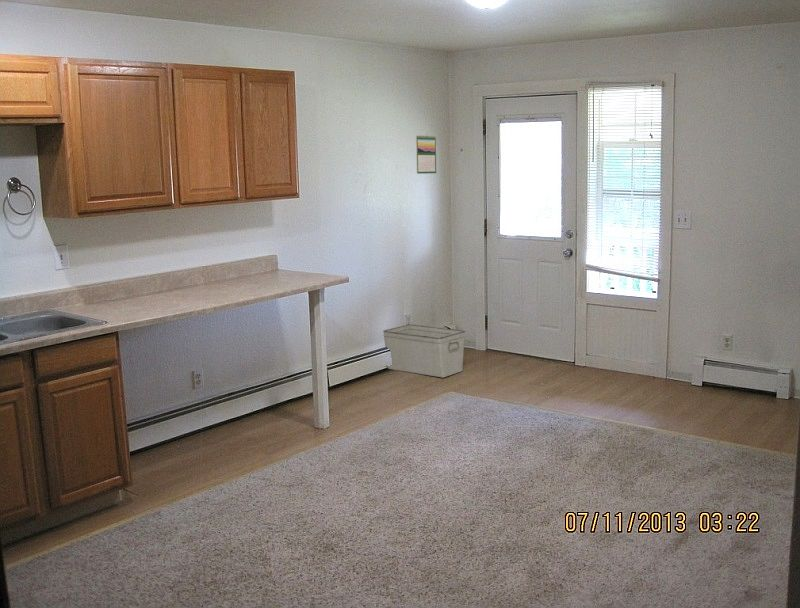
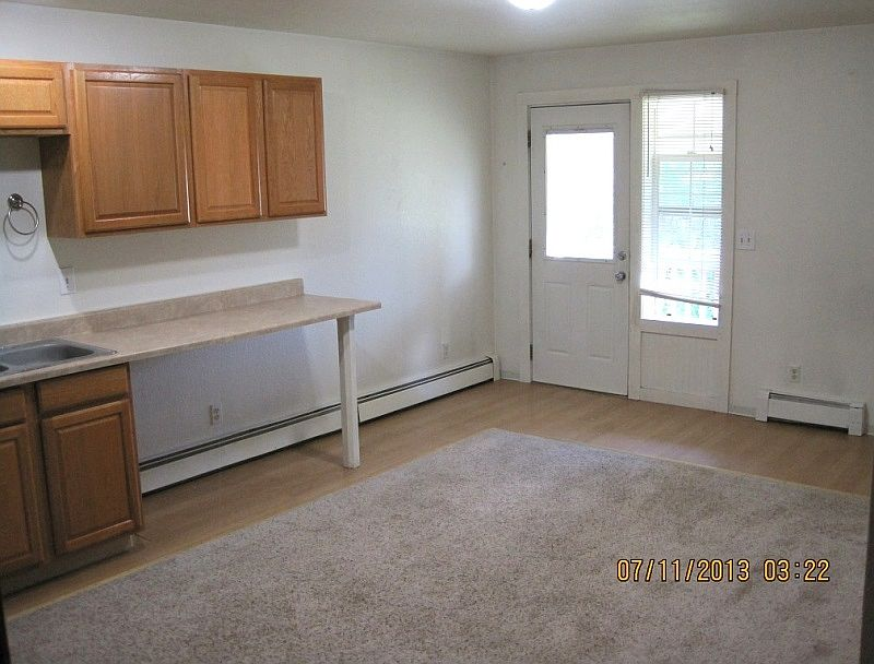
- calendar (426, 154)
- storage bin (424, 350)
